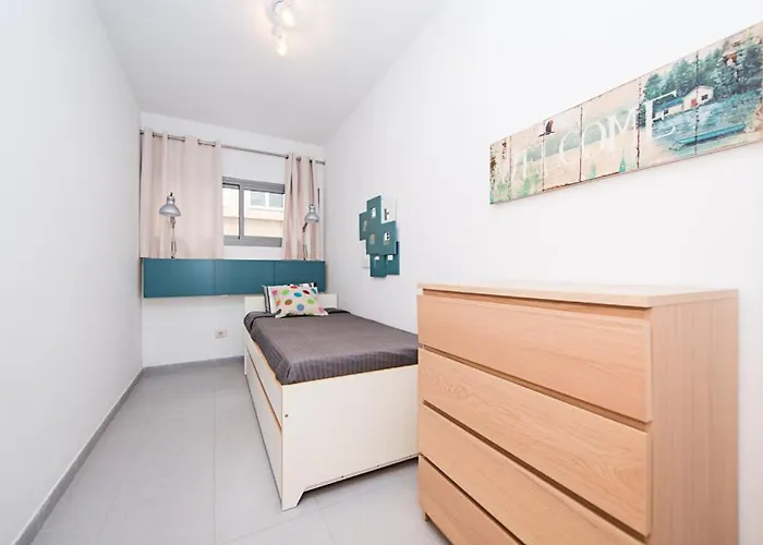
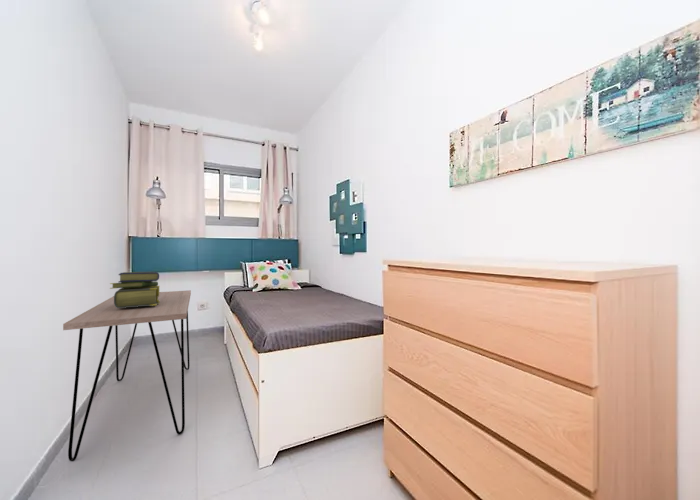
+ desk (155, 350)
+ stack of books (137, 287)
